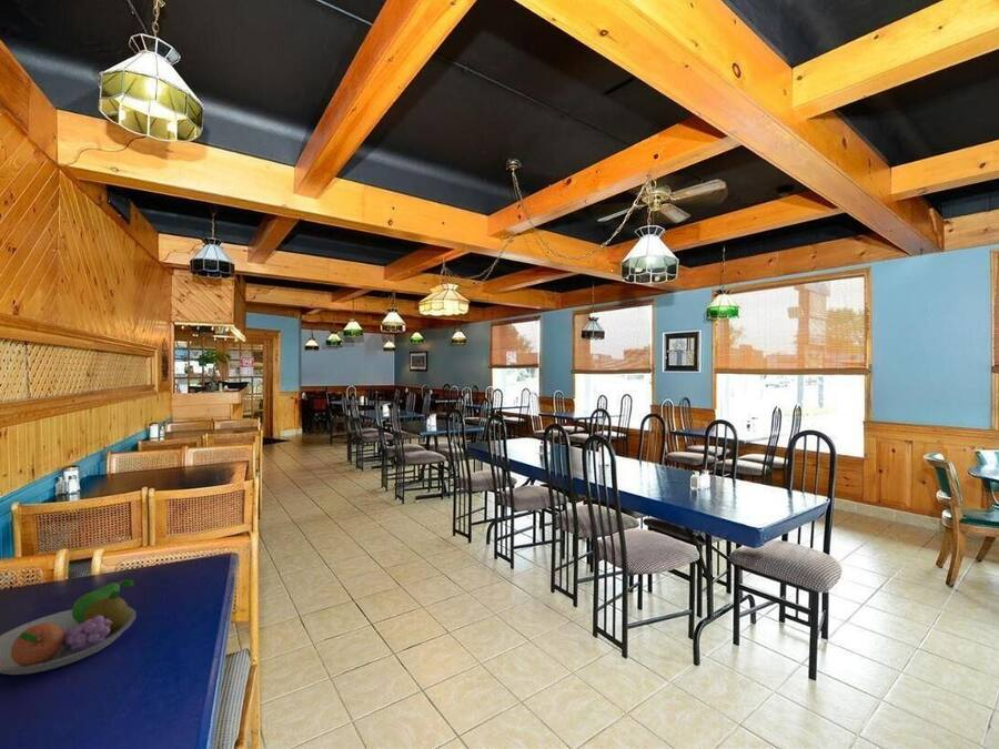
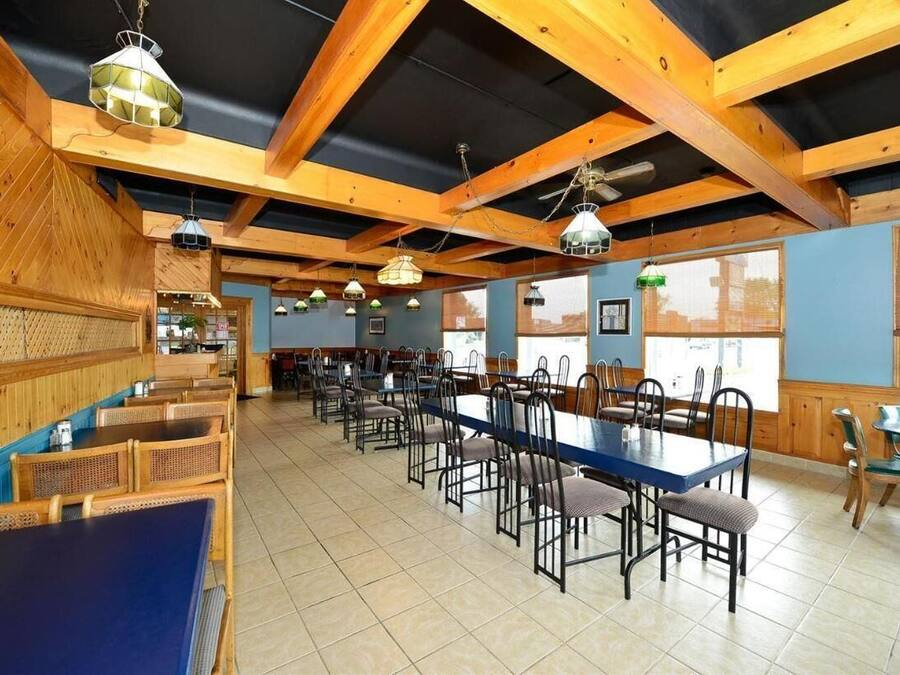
- fruit bowl (69, 619)
